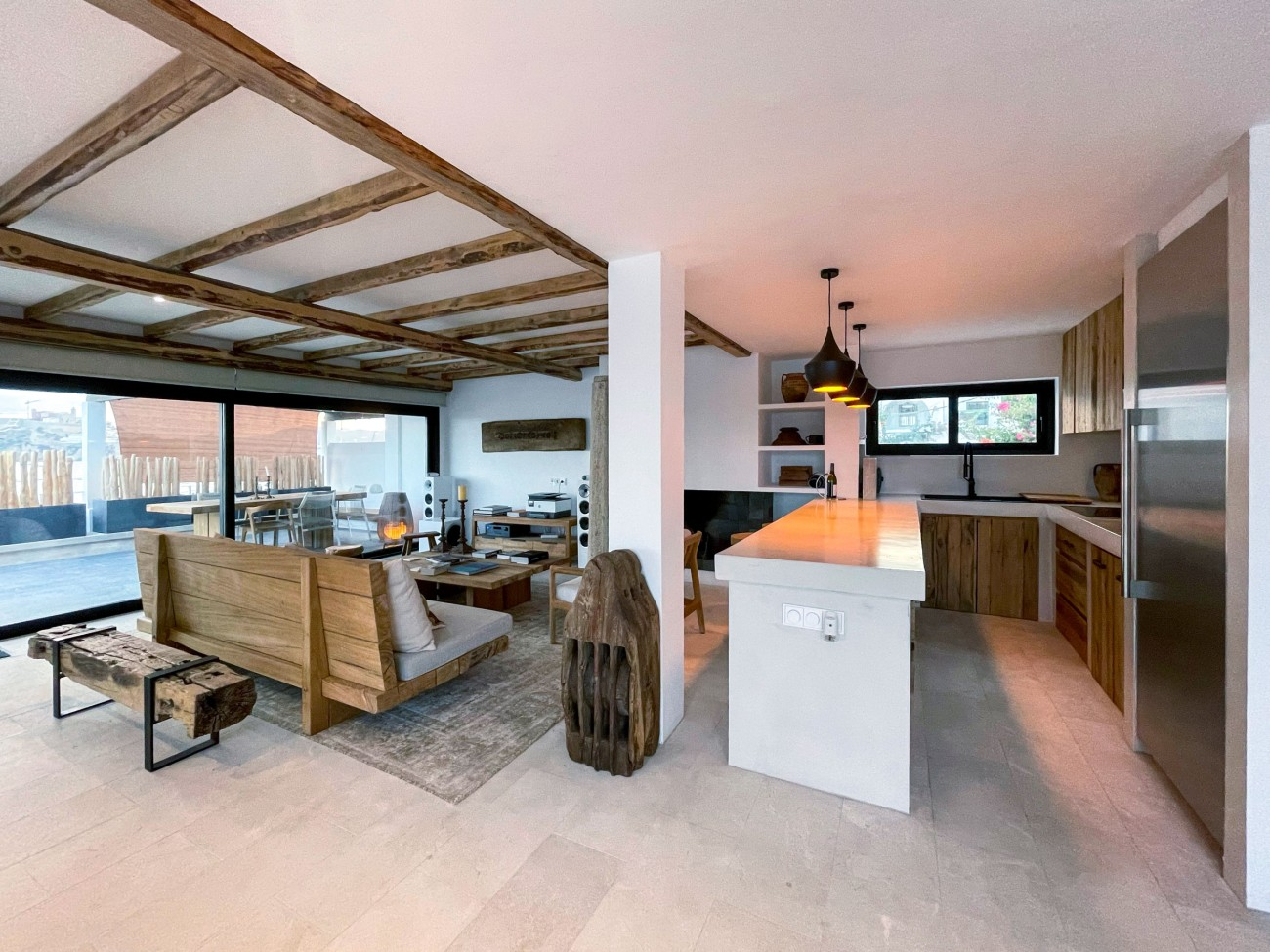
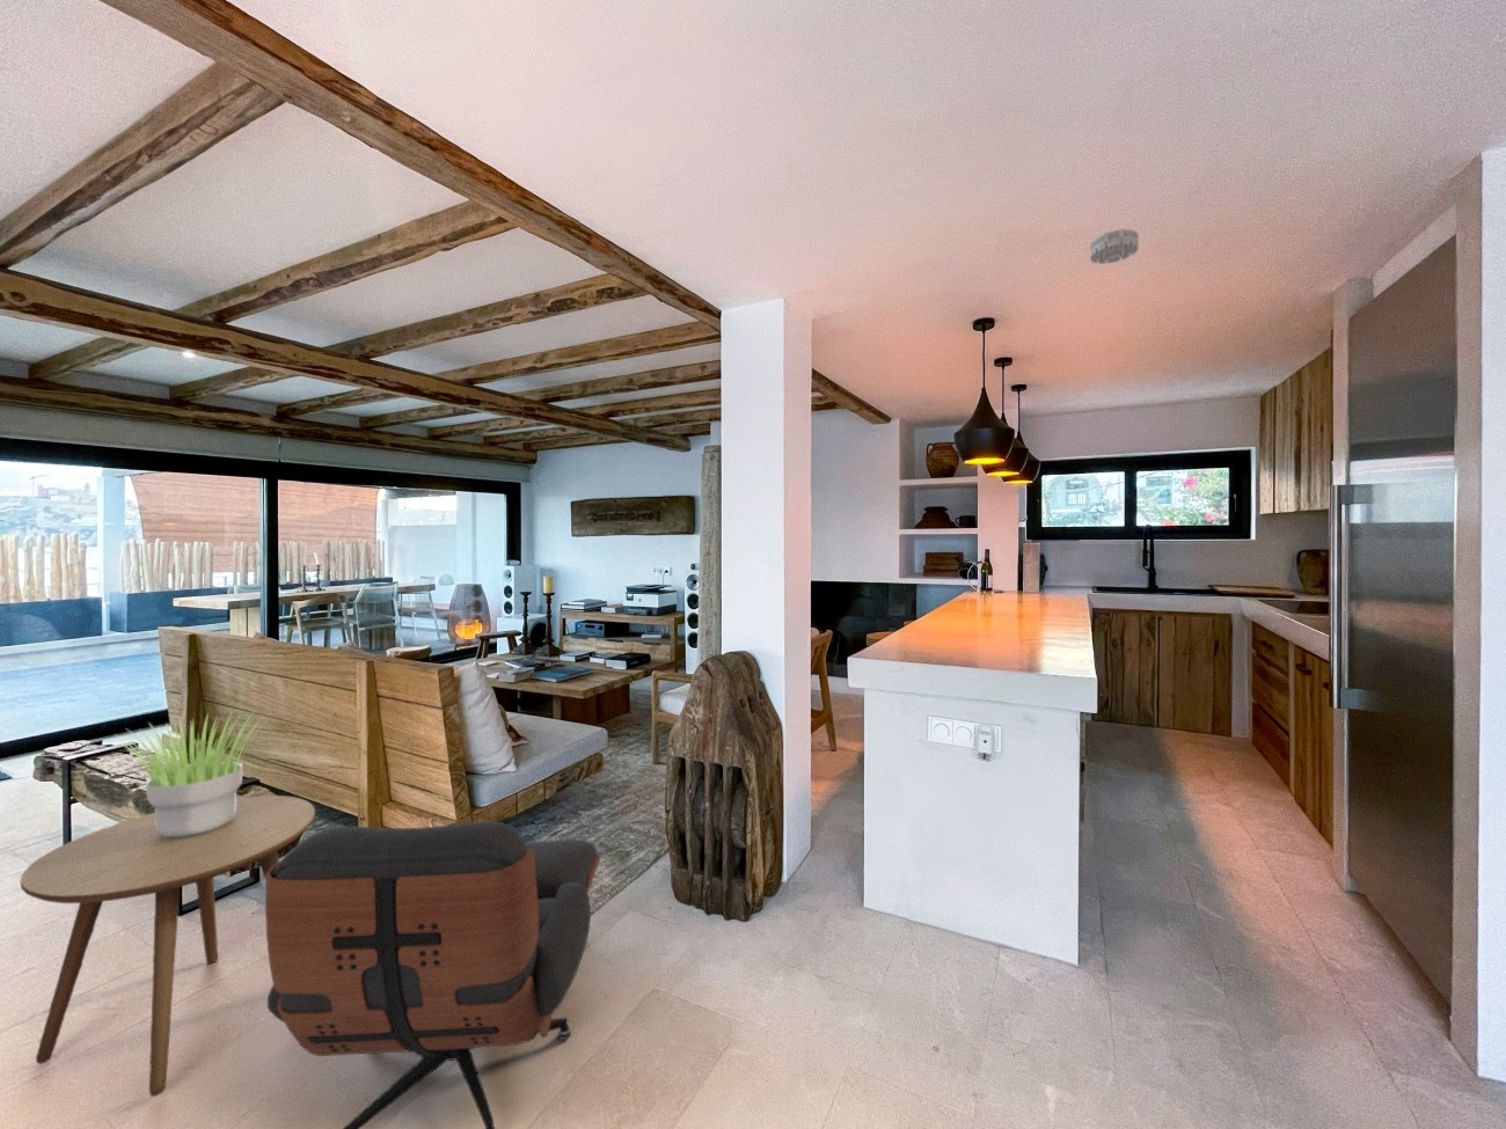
+ potted plant (196, 774)
+ lounge chair (479, 892)
+ side table (176, 927)
+ smoke detector (1113, 245)
